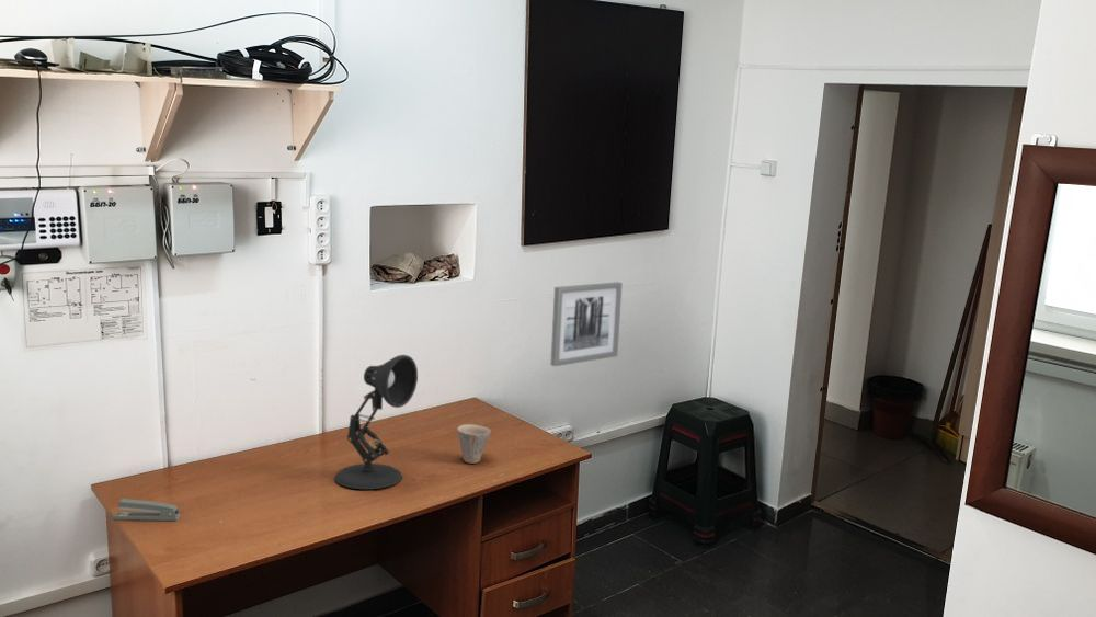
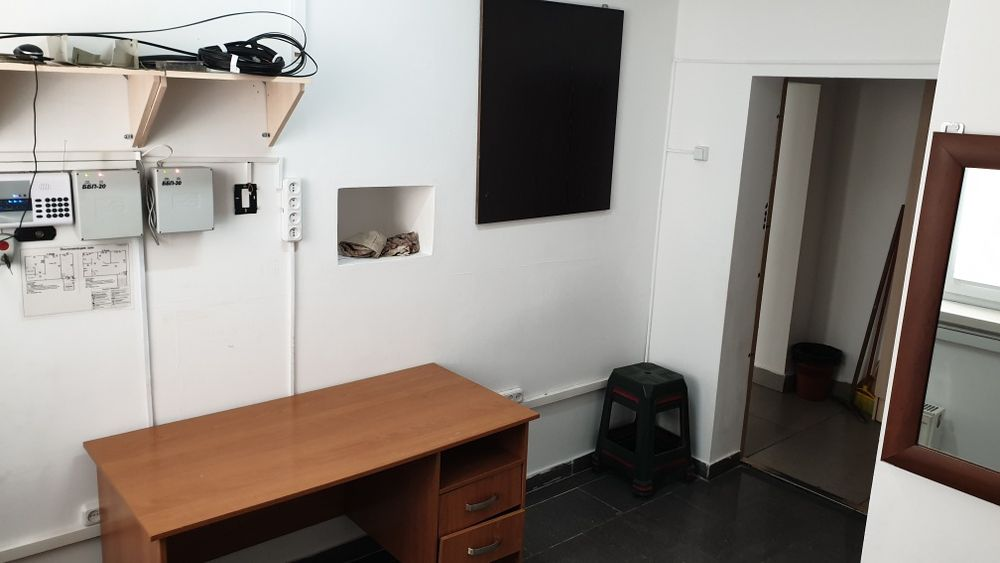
- cup (473, 444)
- desk lamp (372, 414)
- stapler (146, 509)
- wall art (586, 322)
